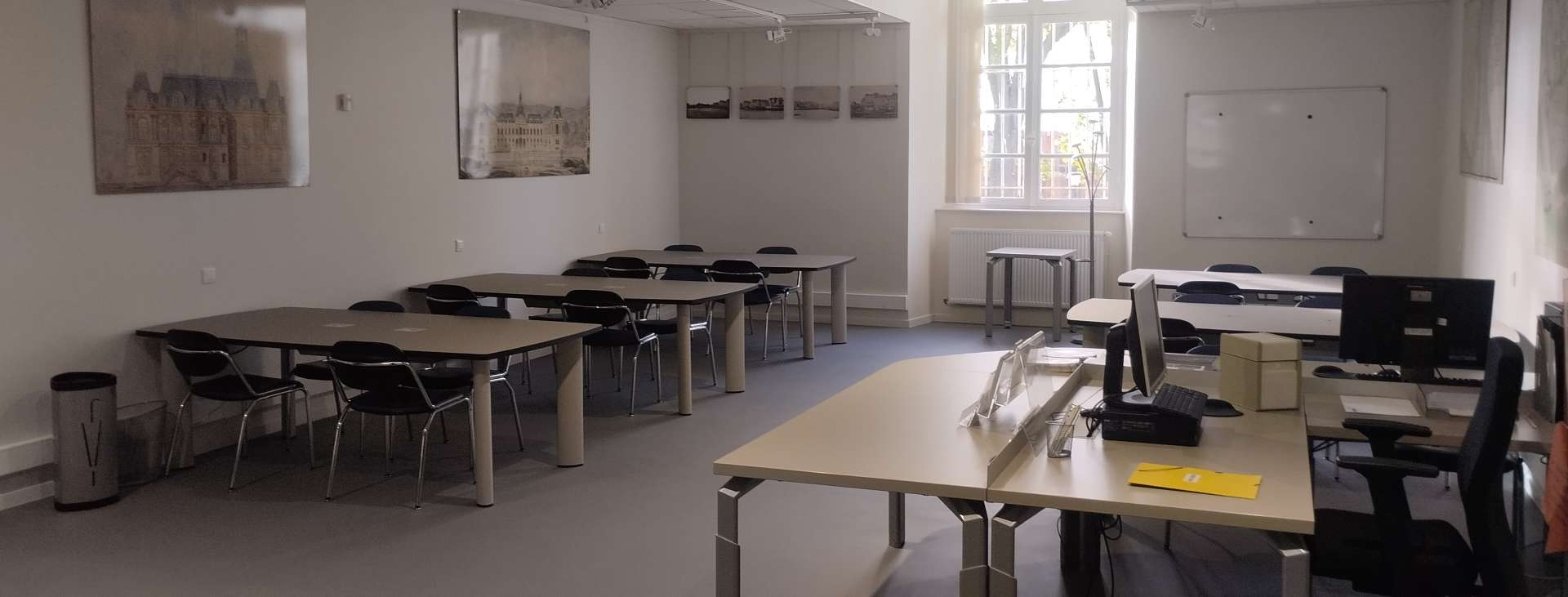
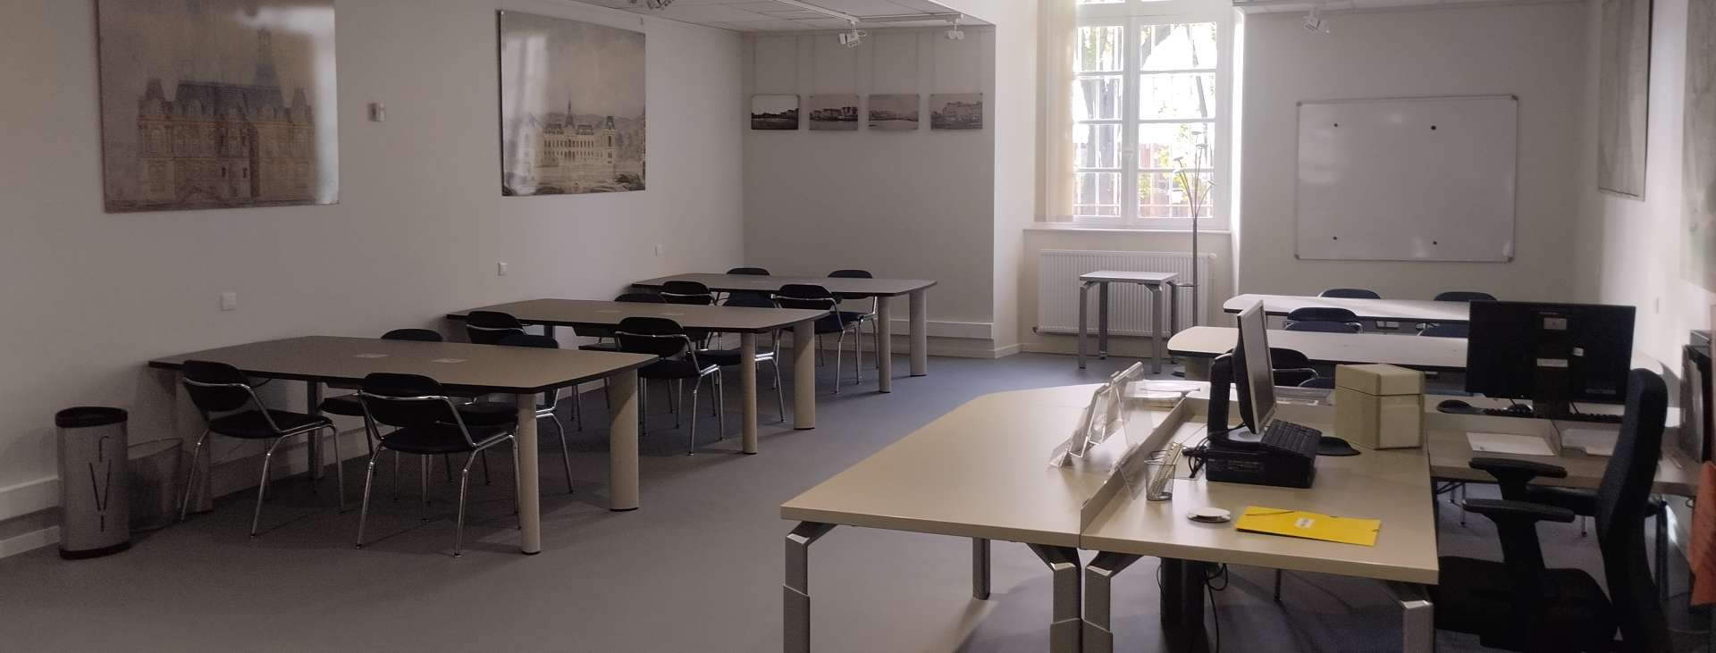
+ coaster (1208, 514)
